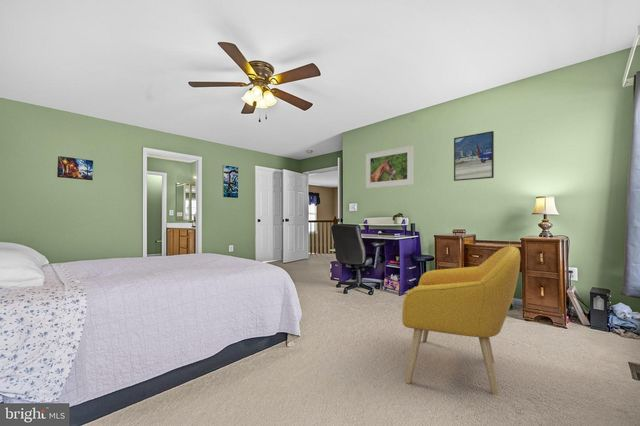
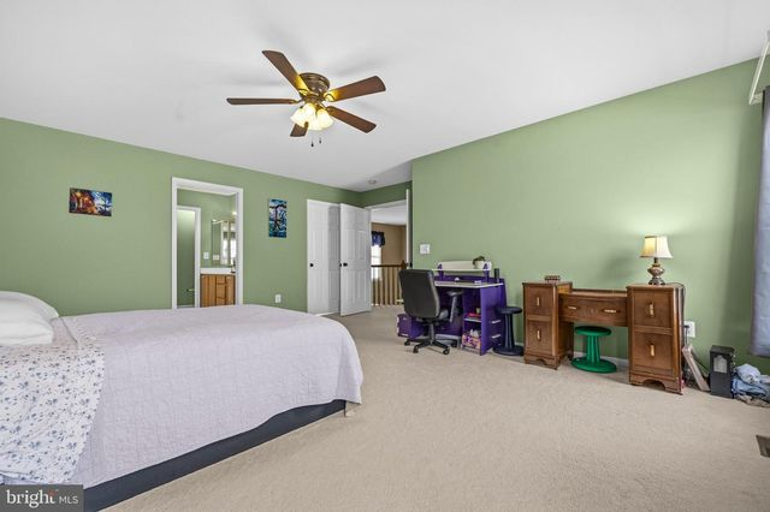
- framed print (388, 168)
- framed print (472, 157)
- armchair (460, 306)
